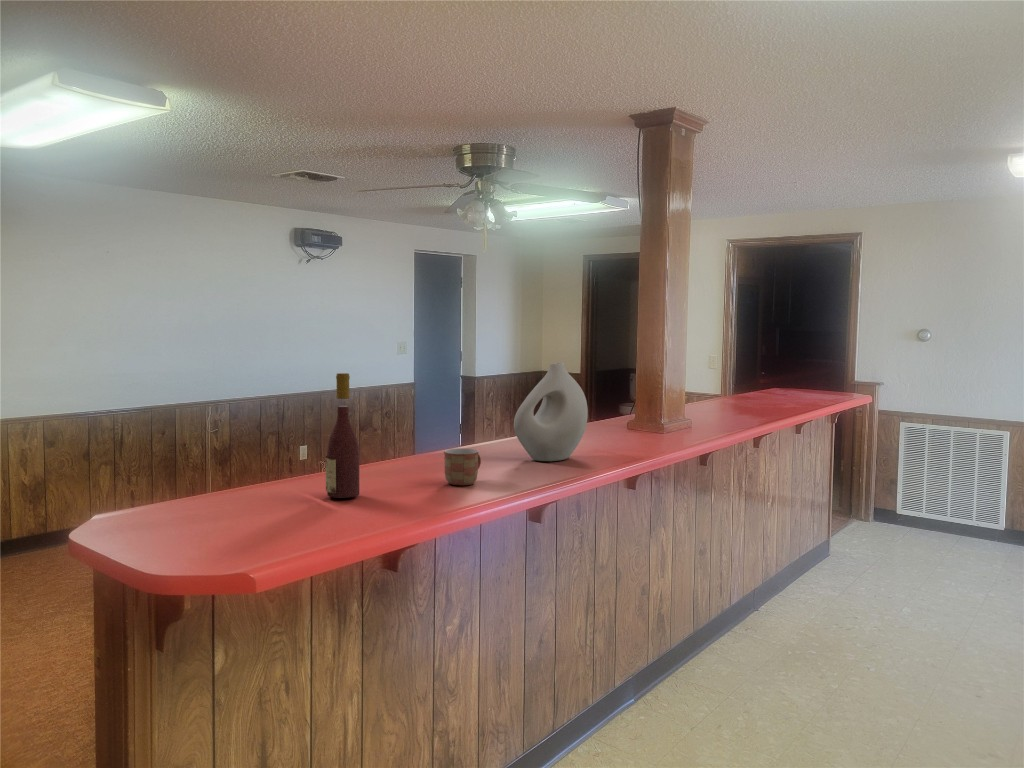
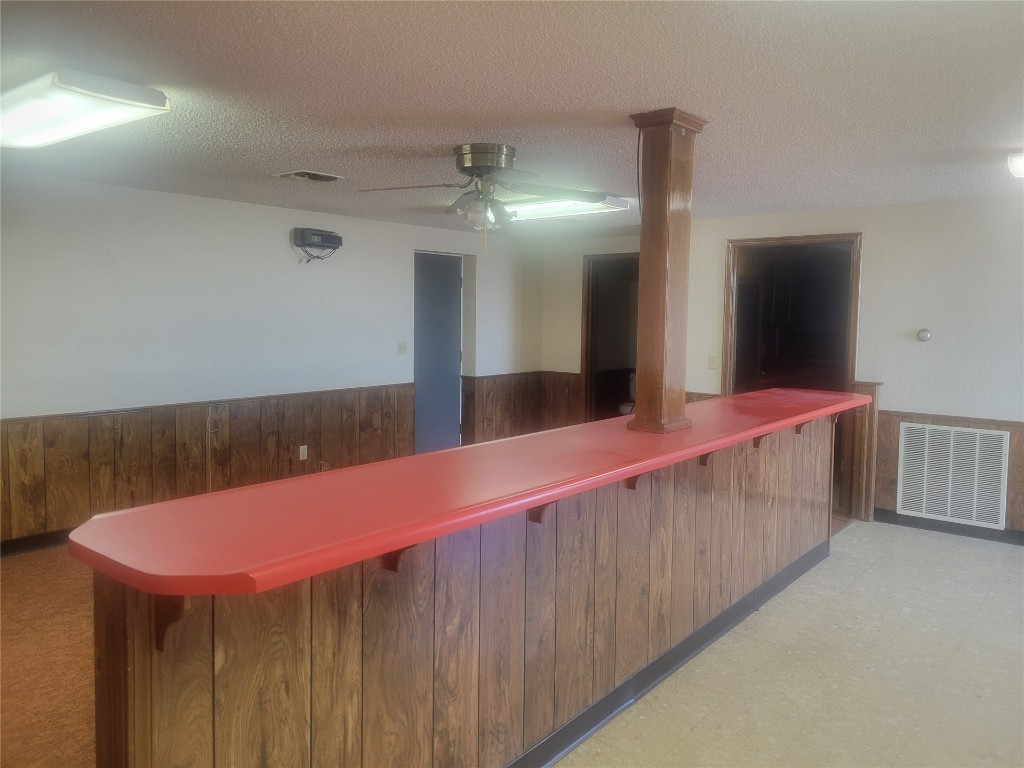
- vase (552, 411)
- mug (464, 466)
- wine bottle (343, 436)
